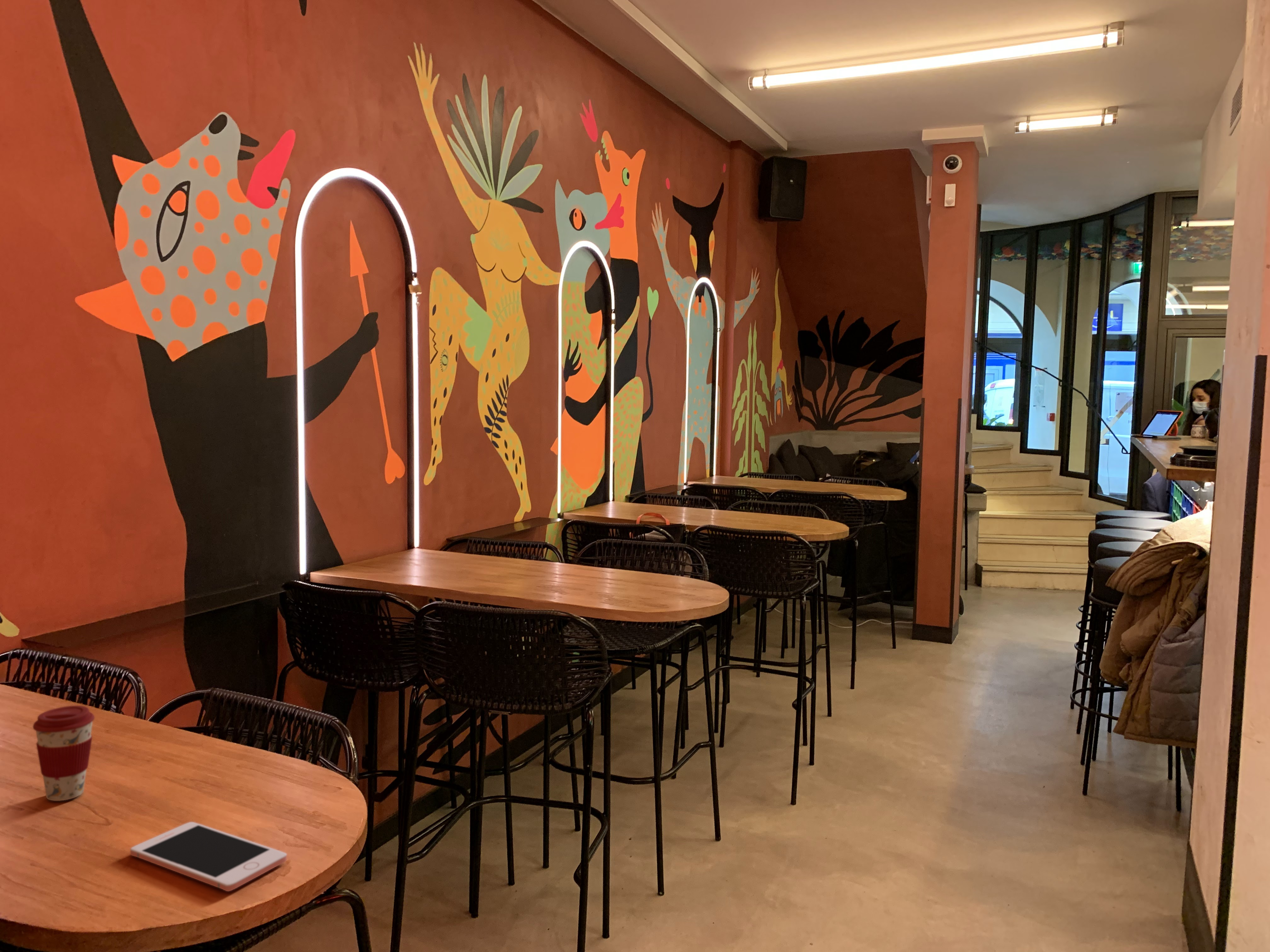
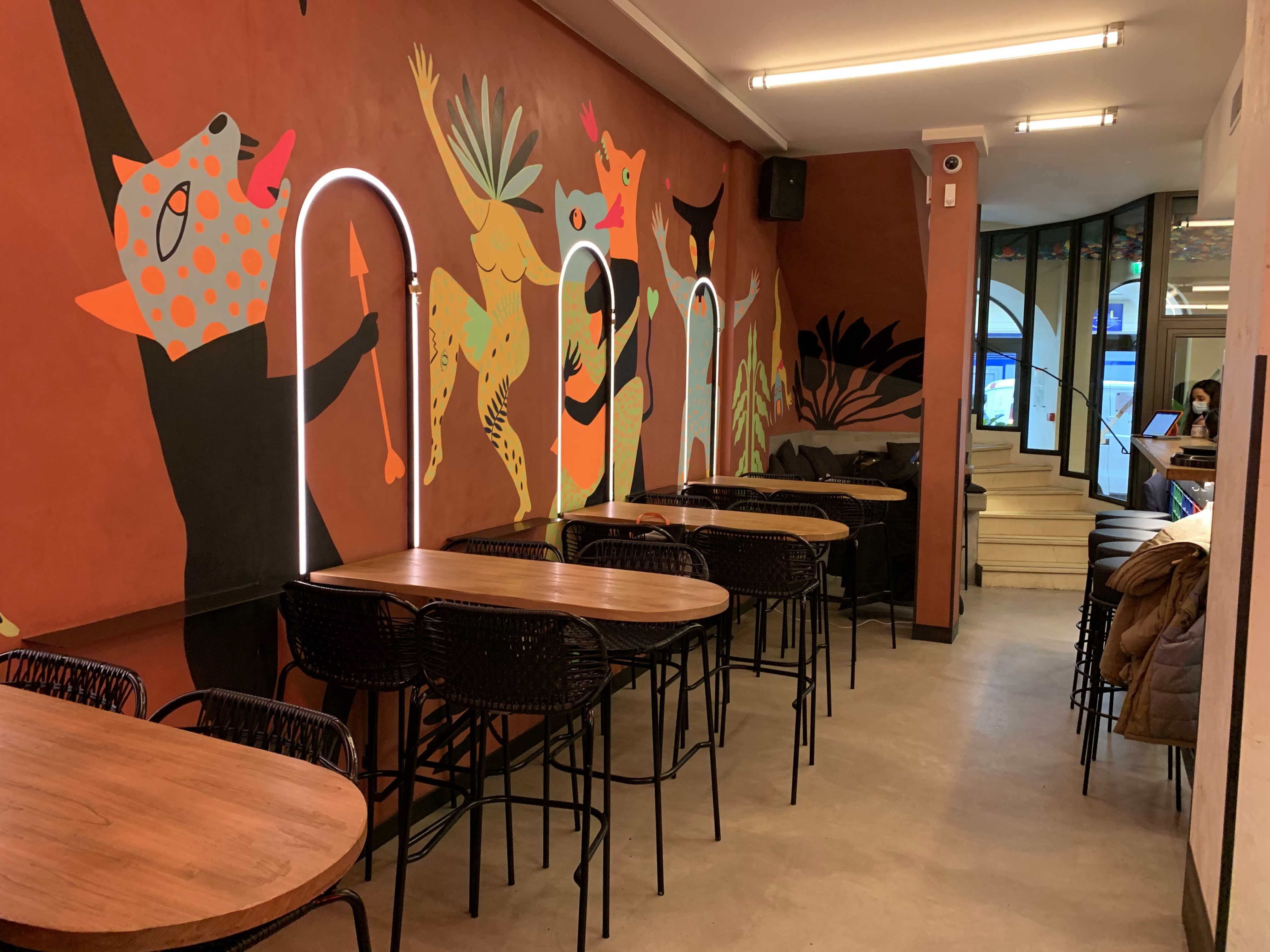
- coffee cup (65, 753)
- cell phone (208, 854)
